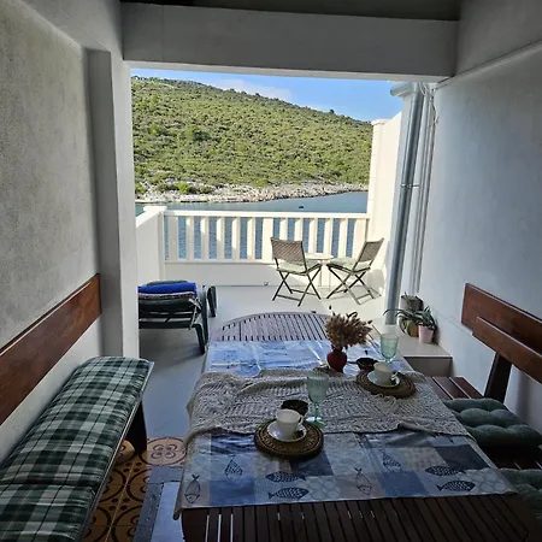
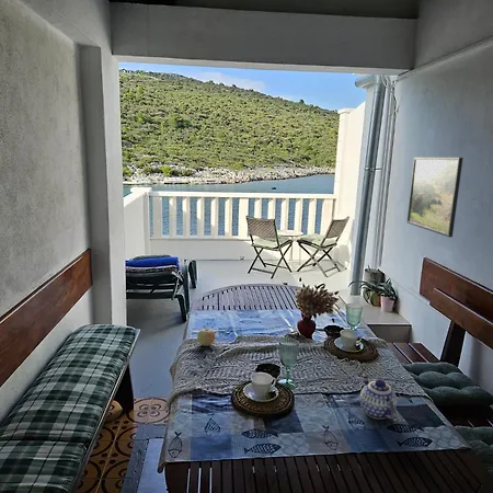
+ teapot (378, 395)
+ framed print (431, 194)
+ fruit (206, 335)
